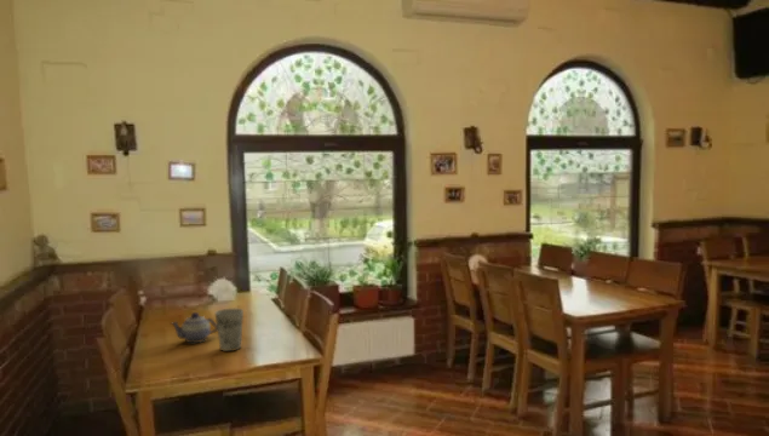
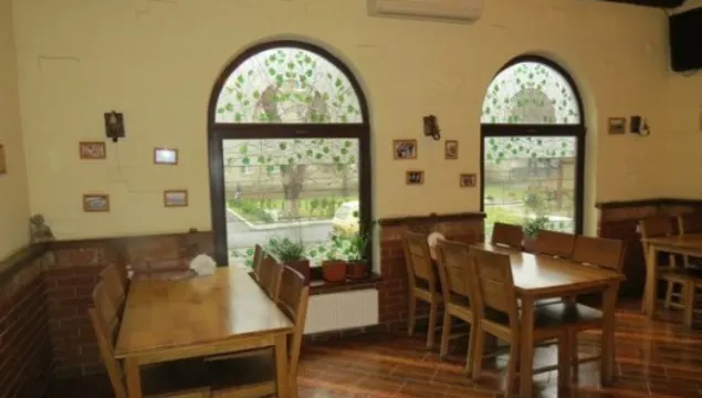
- cup (229, 329)
- teapot (194, 326)
